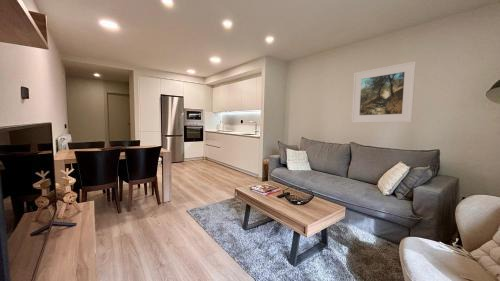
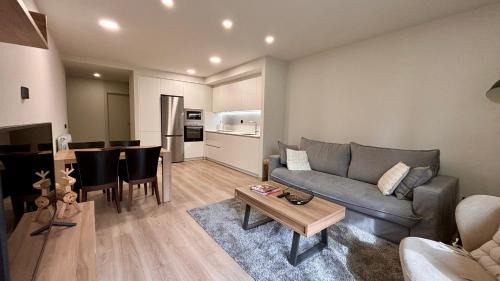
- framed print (380, 95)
